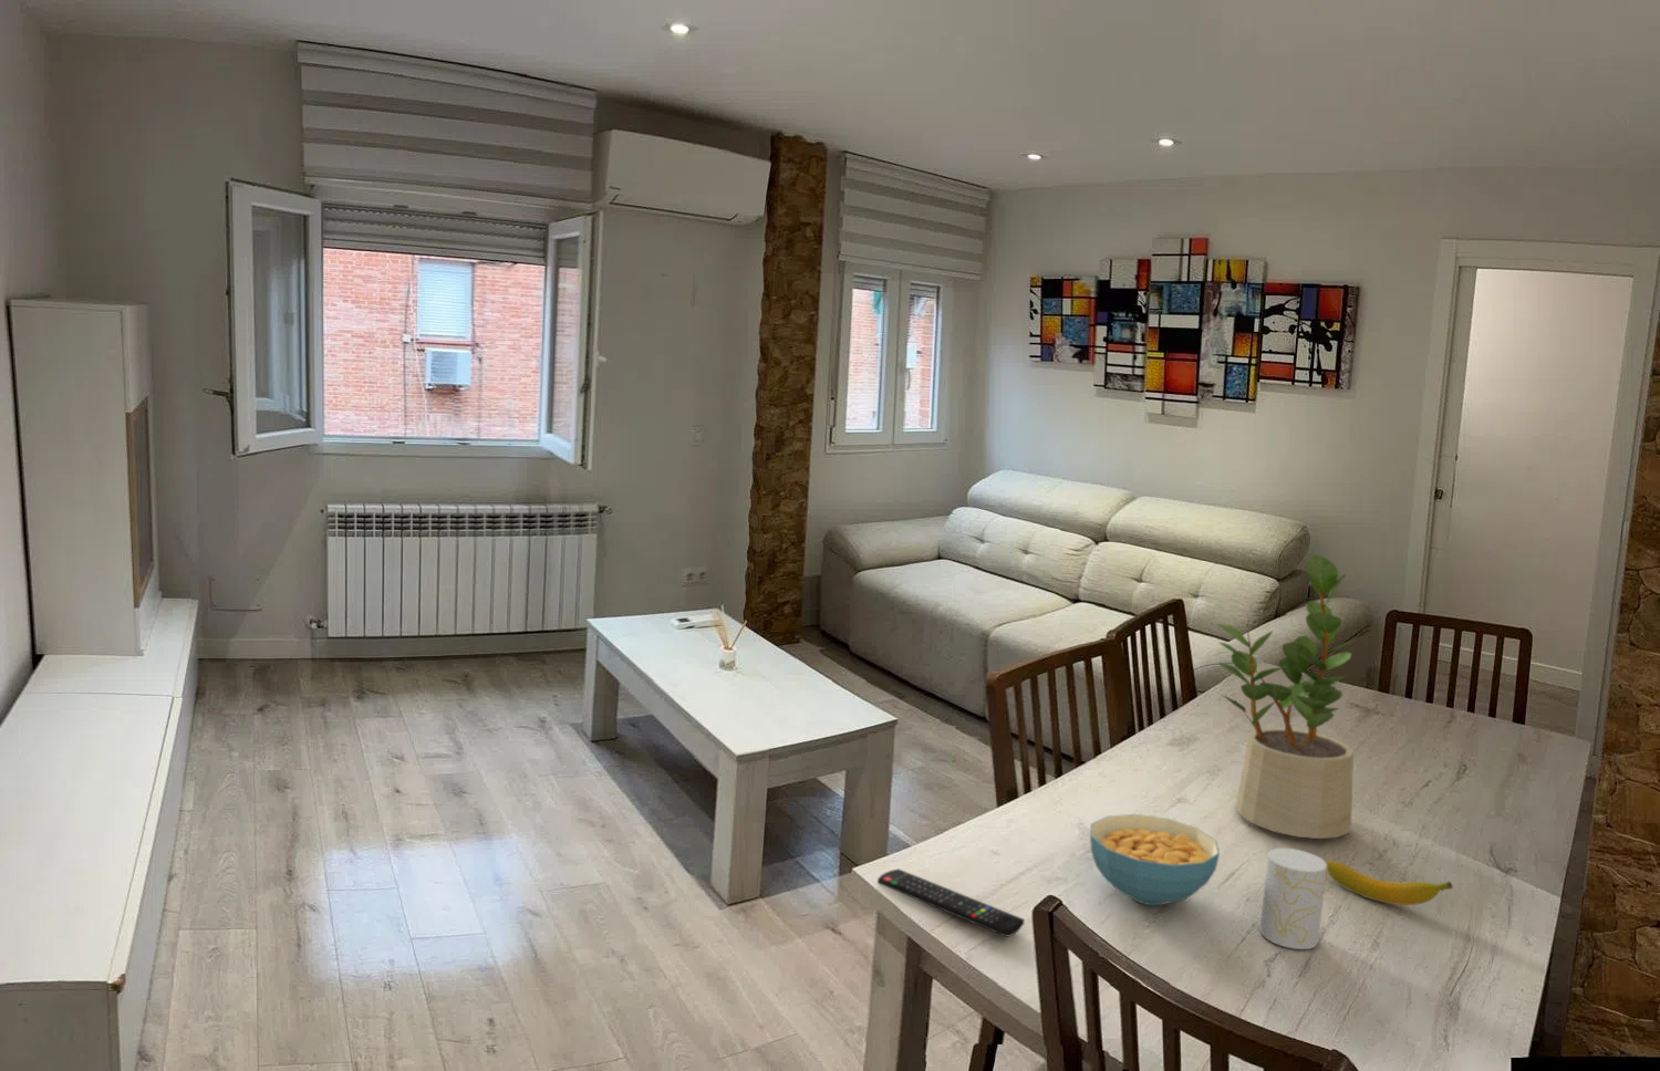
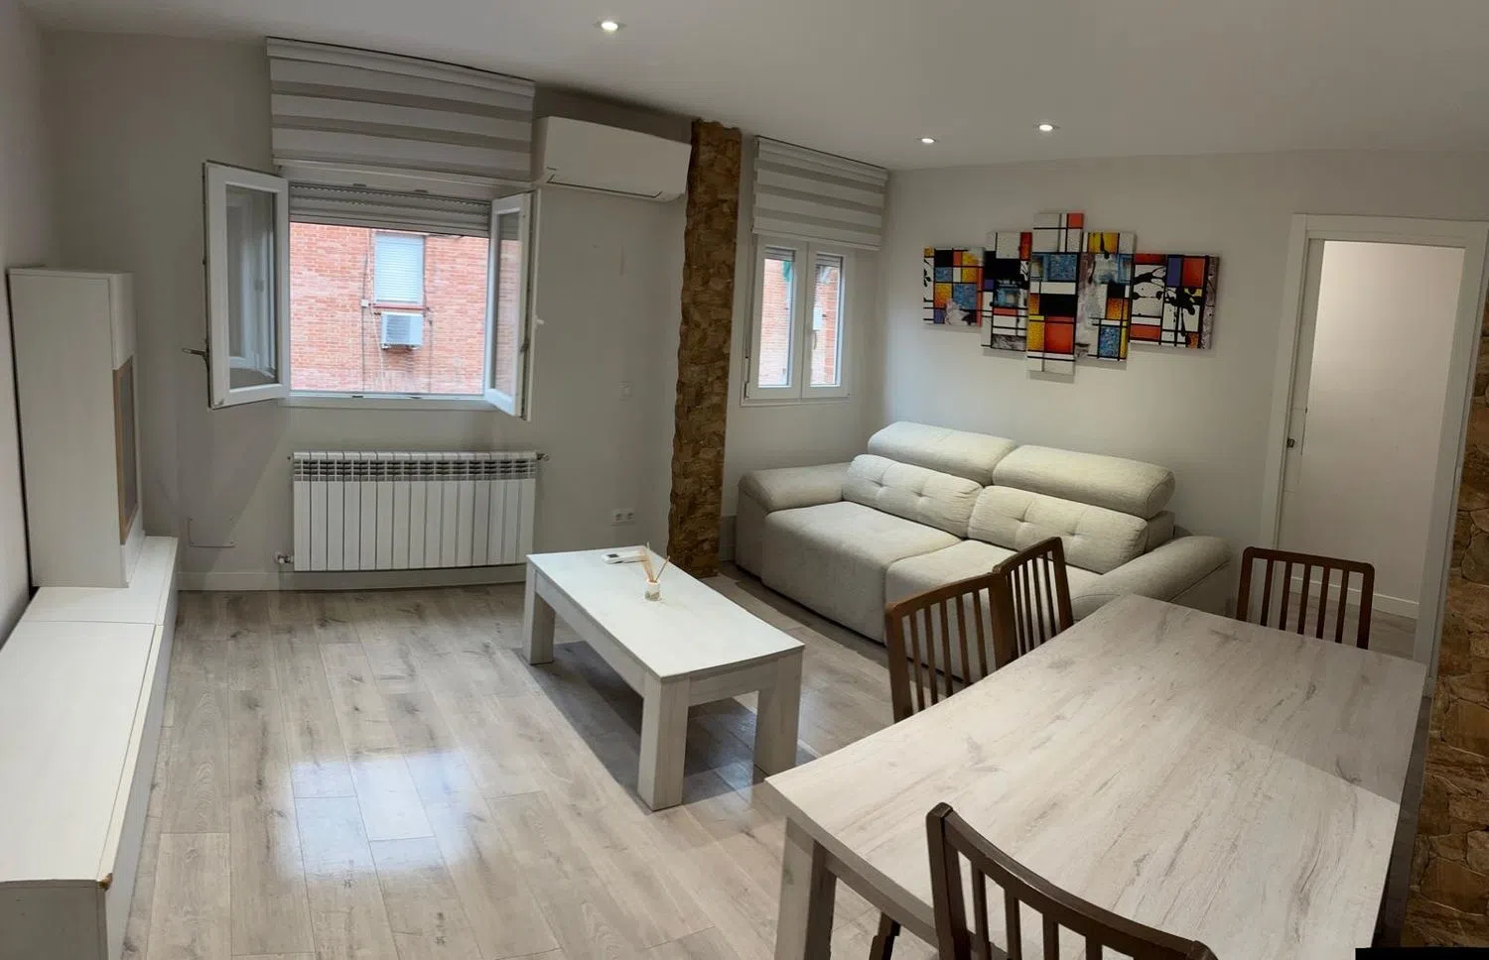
- remote control (946, 902)
- banana (1384, 882)
- cereal bowl (1149, 868)
- cup (1292, 897)
- potted plant (1287, 690)
